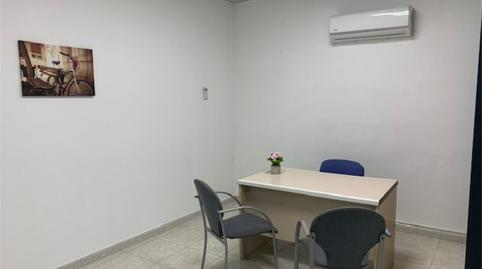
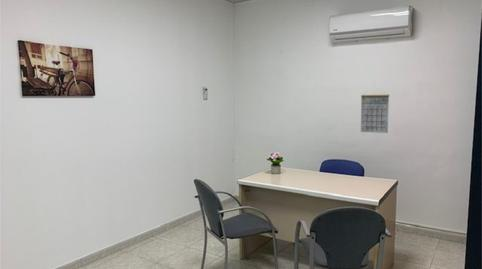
+ calendar (374, 109)
